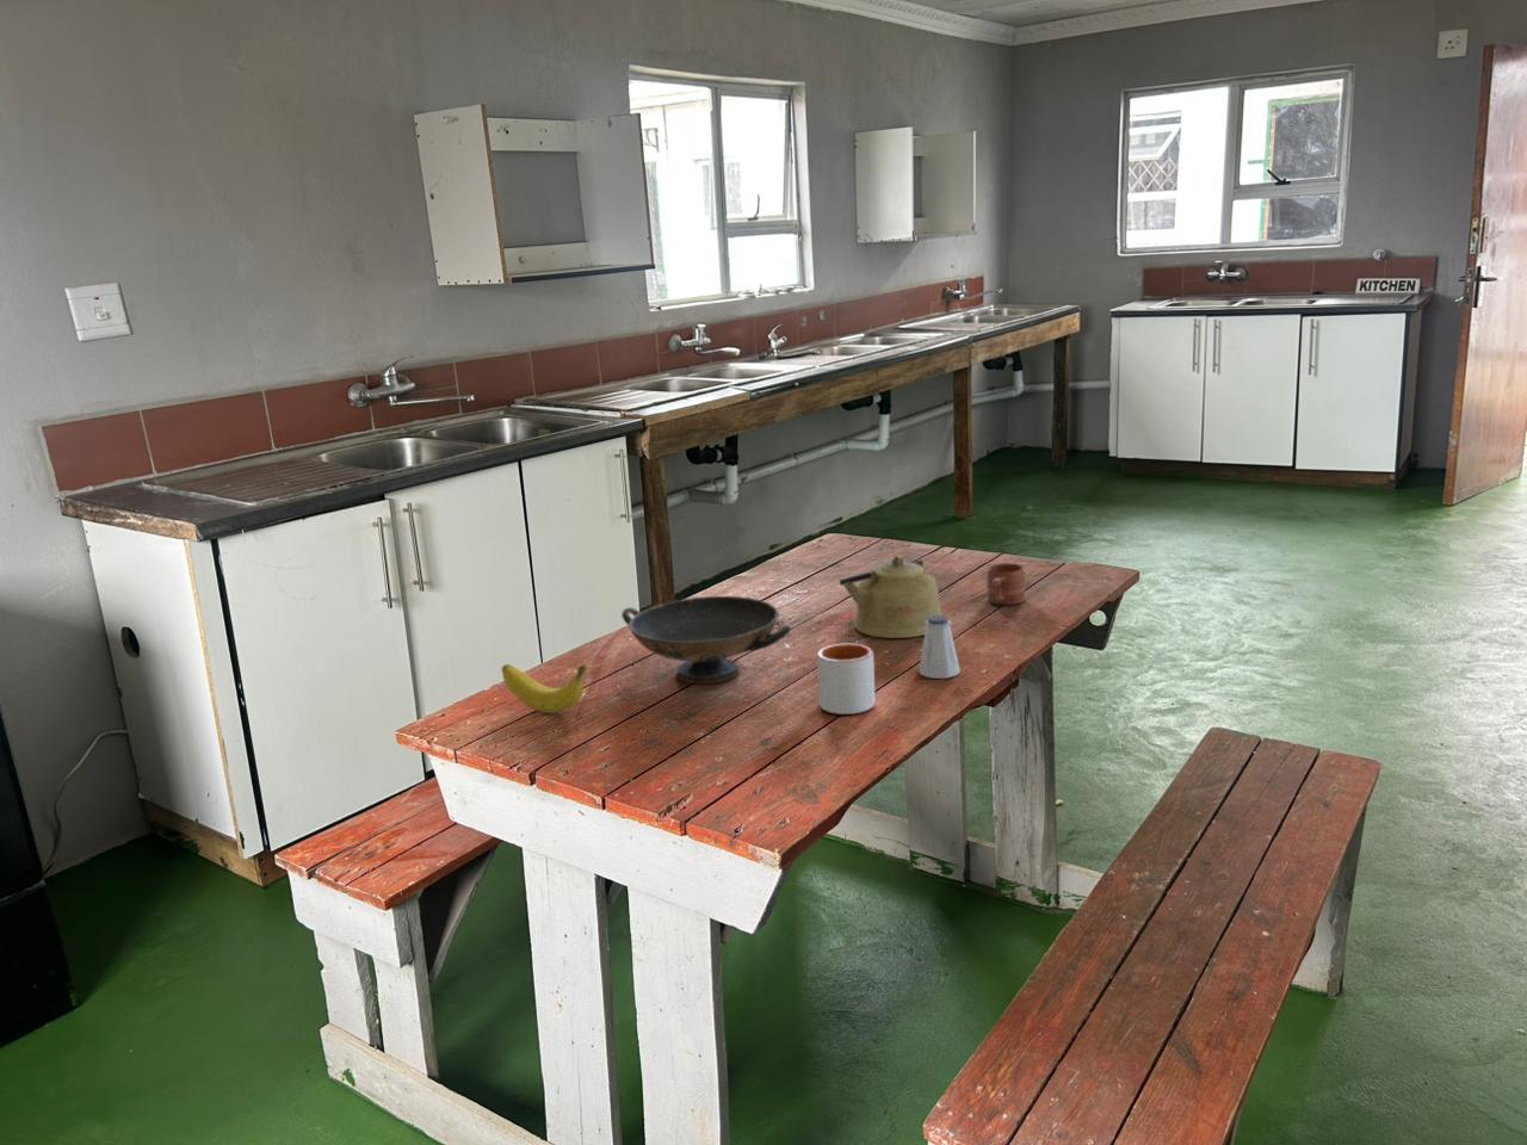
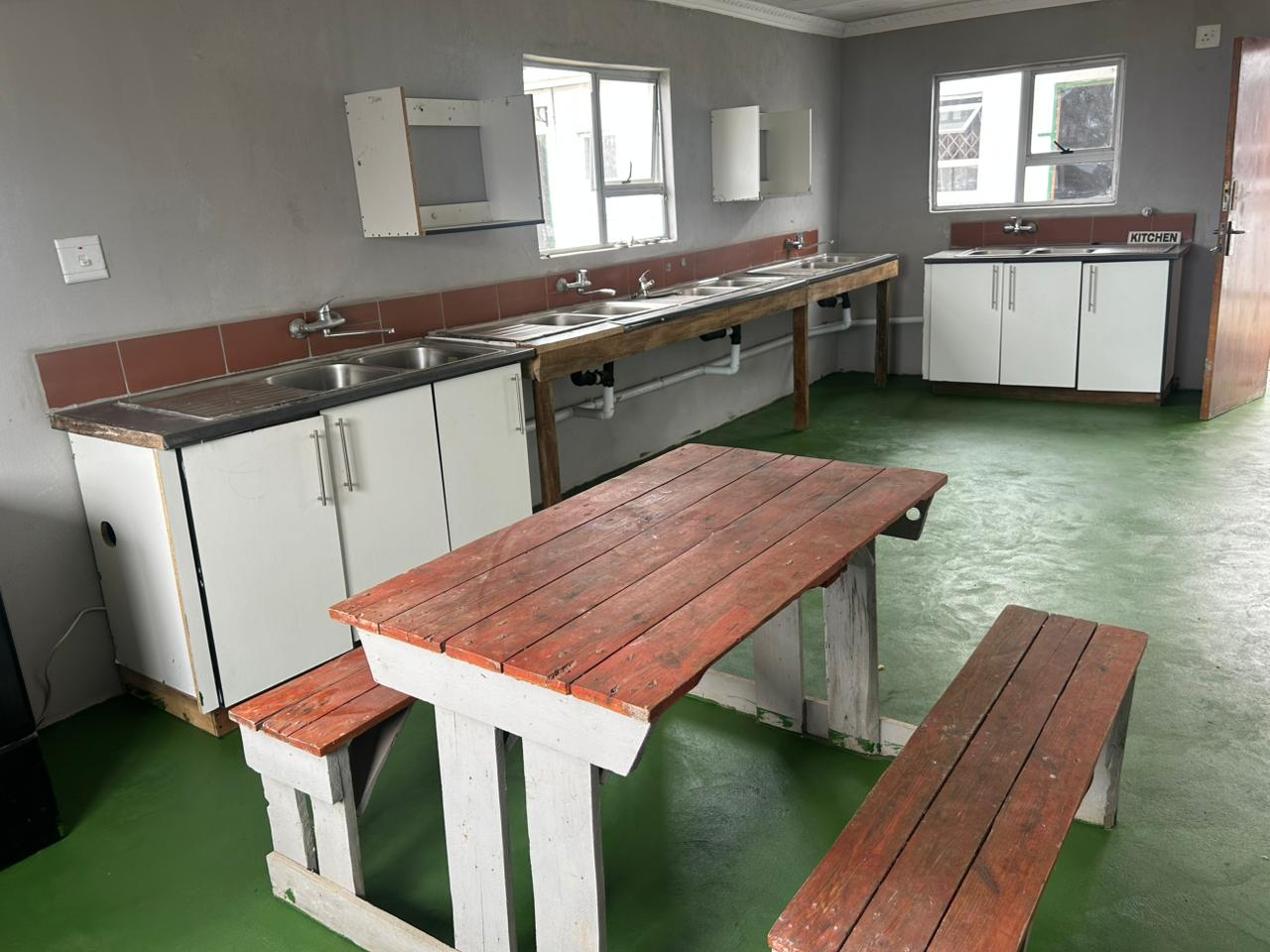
- decorative bowl (705, 645)
- mug (849, 675)
- kettle (889, 592)
- mug (1000, 586)
- saltshaker (938, 645)
- banana (545, 686)
